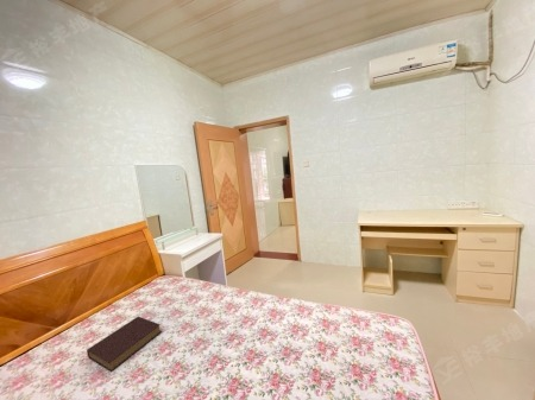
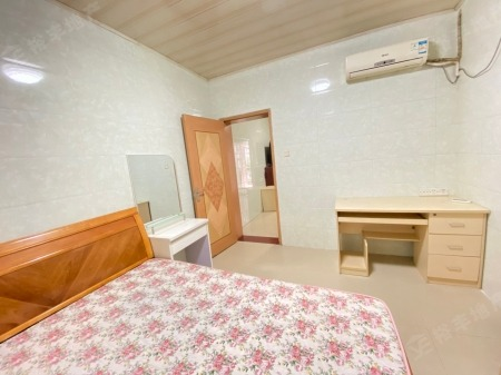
- book (126, 339)
